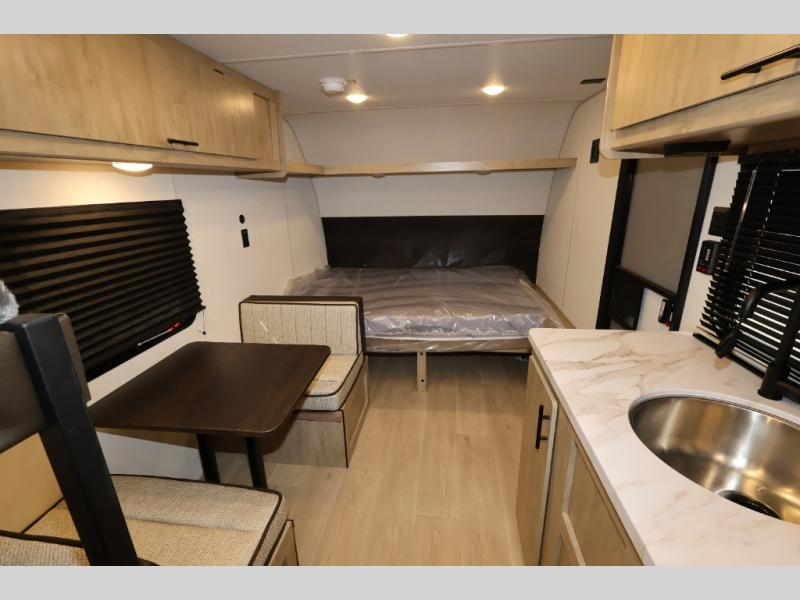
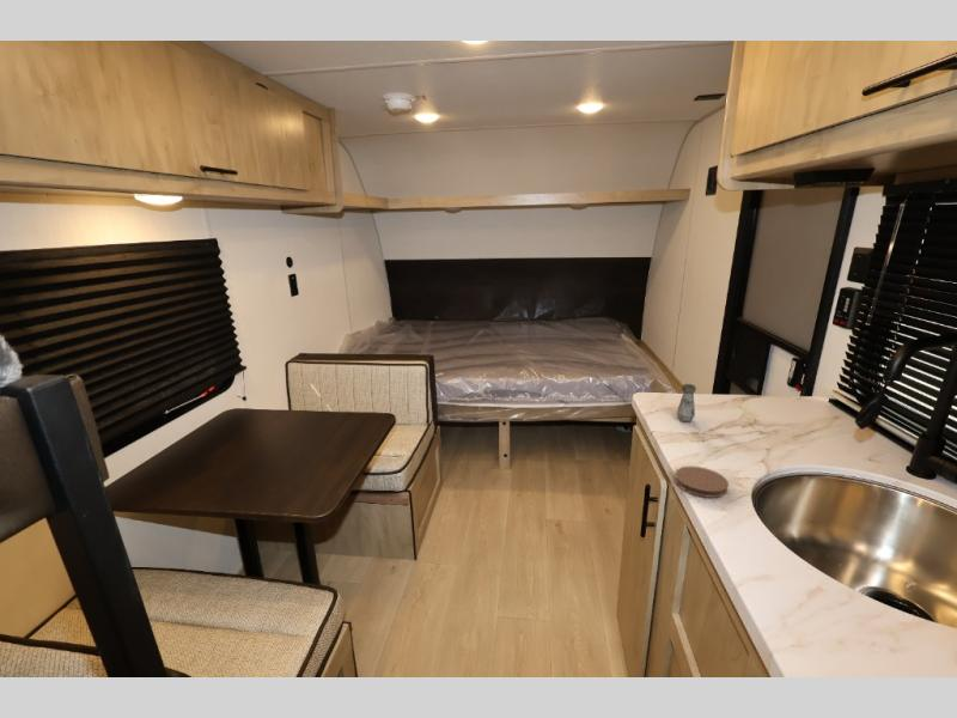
+ coaster (700, 481)
+ salt shaker (687, 402)
